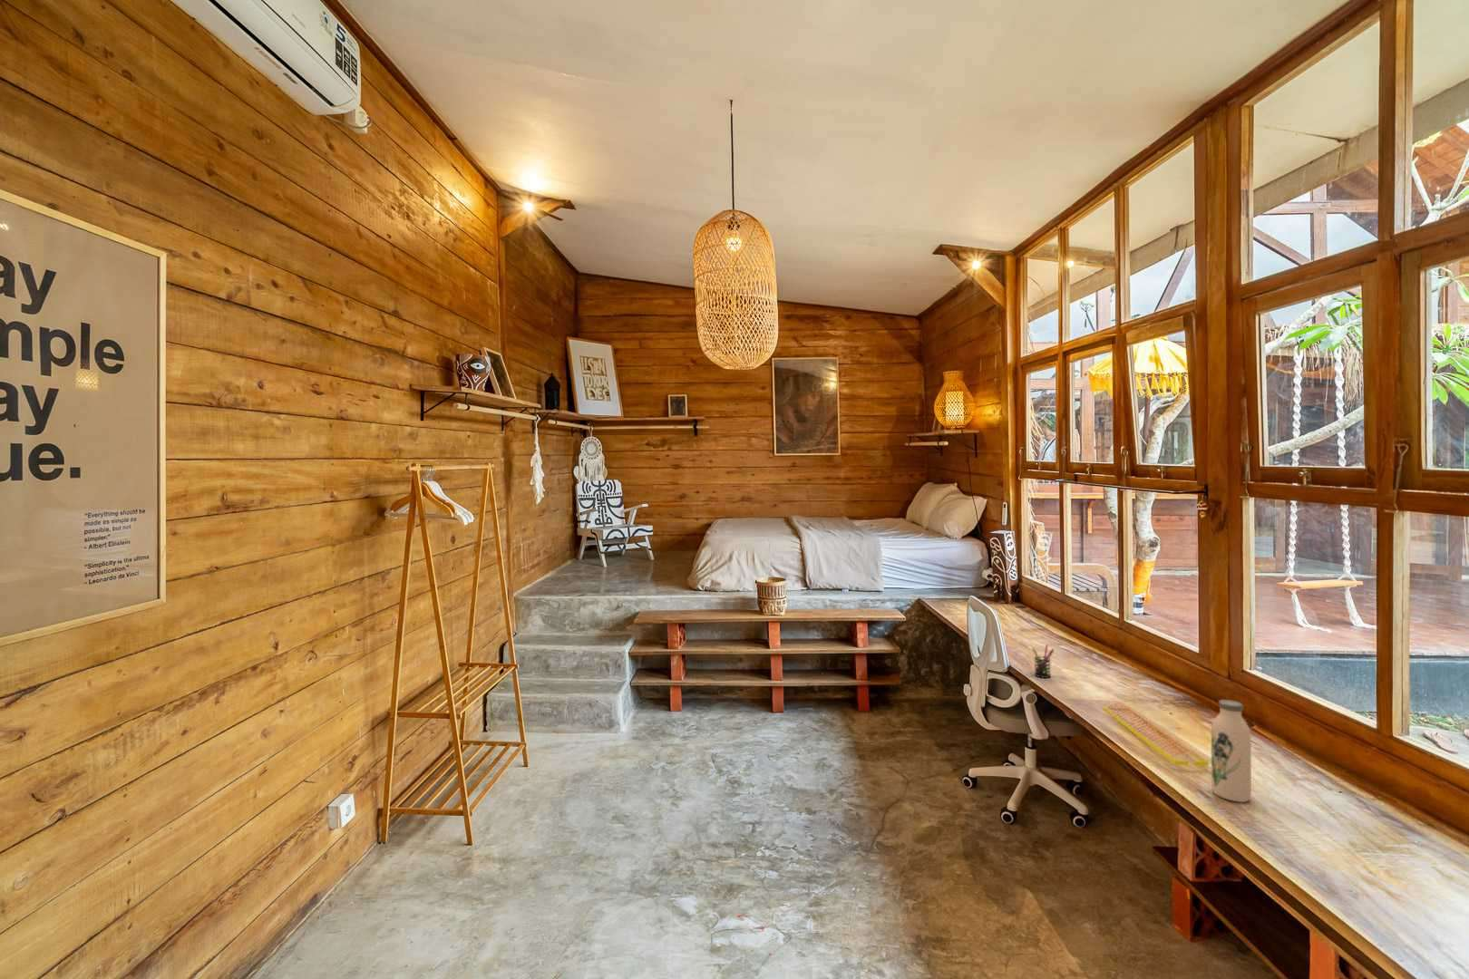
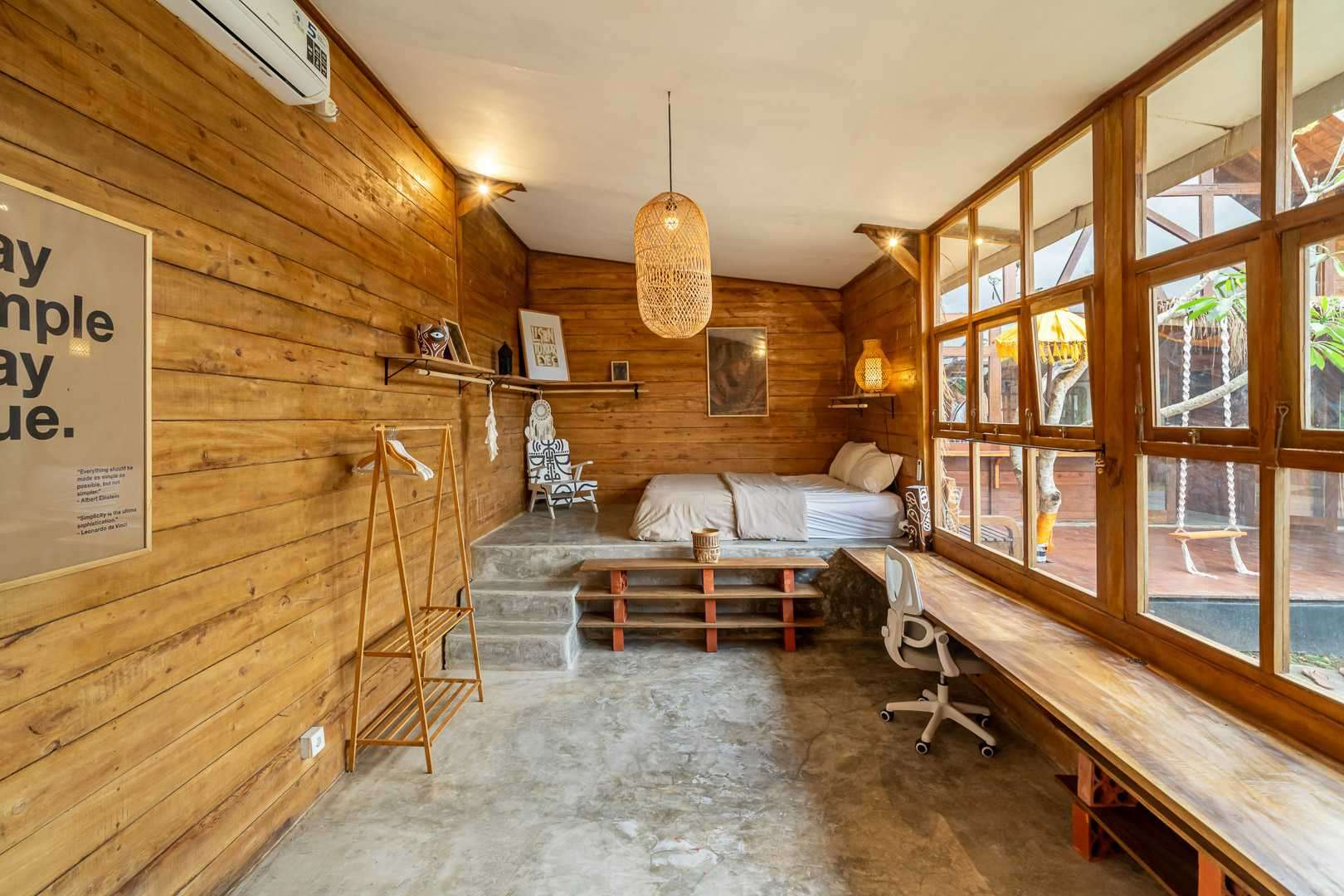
- pen holder (1041, 660)
- water bottle (1231, 747)
- keyboard (1150, 730)
